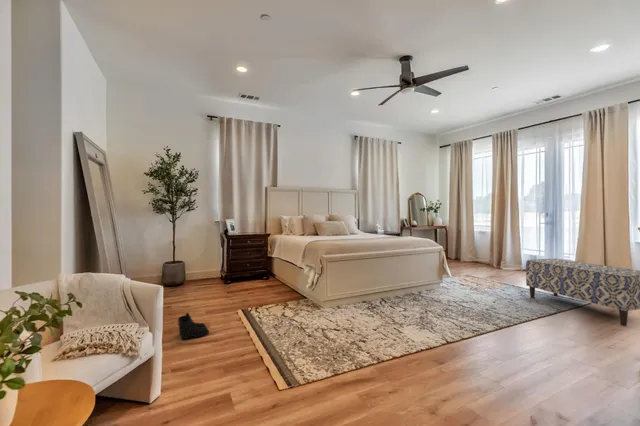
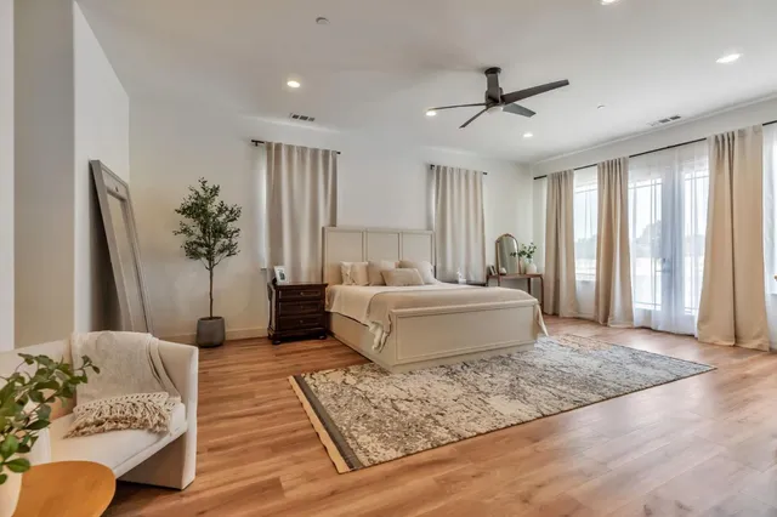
- bench (584, 286)
- boots (193, 324)
